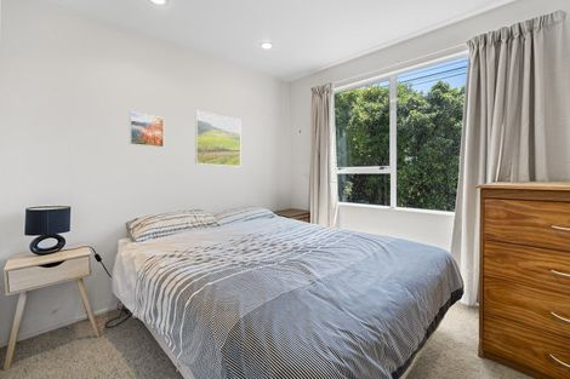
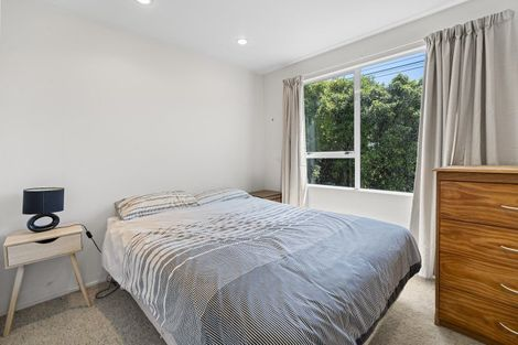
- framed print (147, 130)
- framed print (218, 140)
